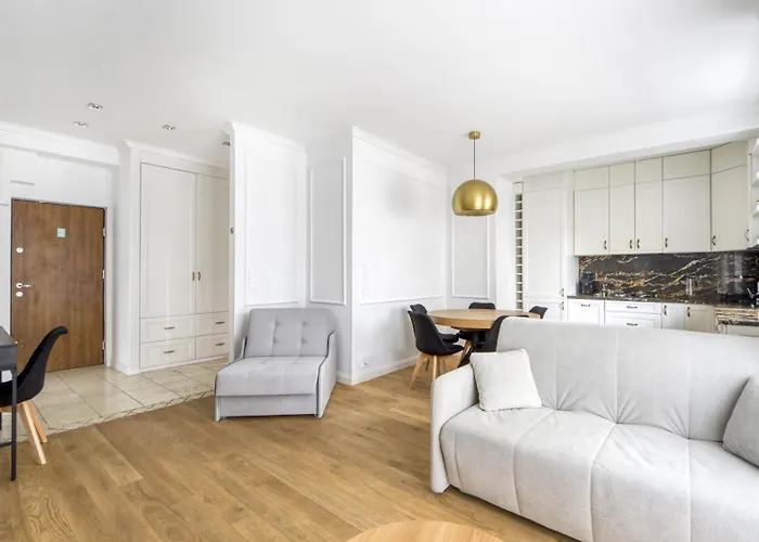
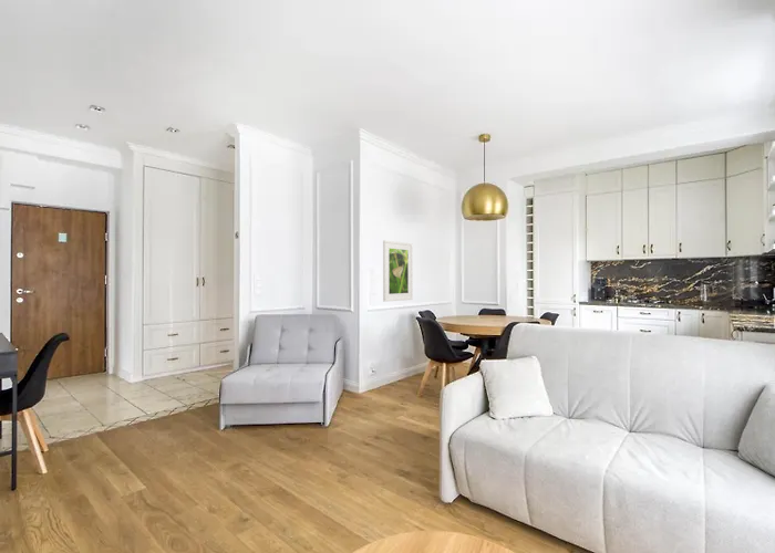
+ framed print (397, 271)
